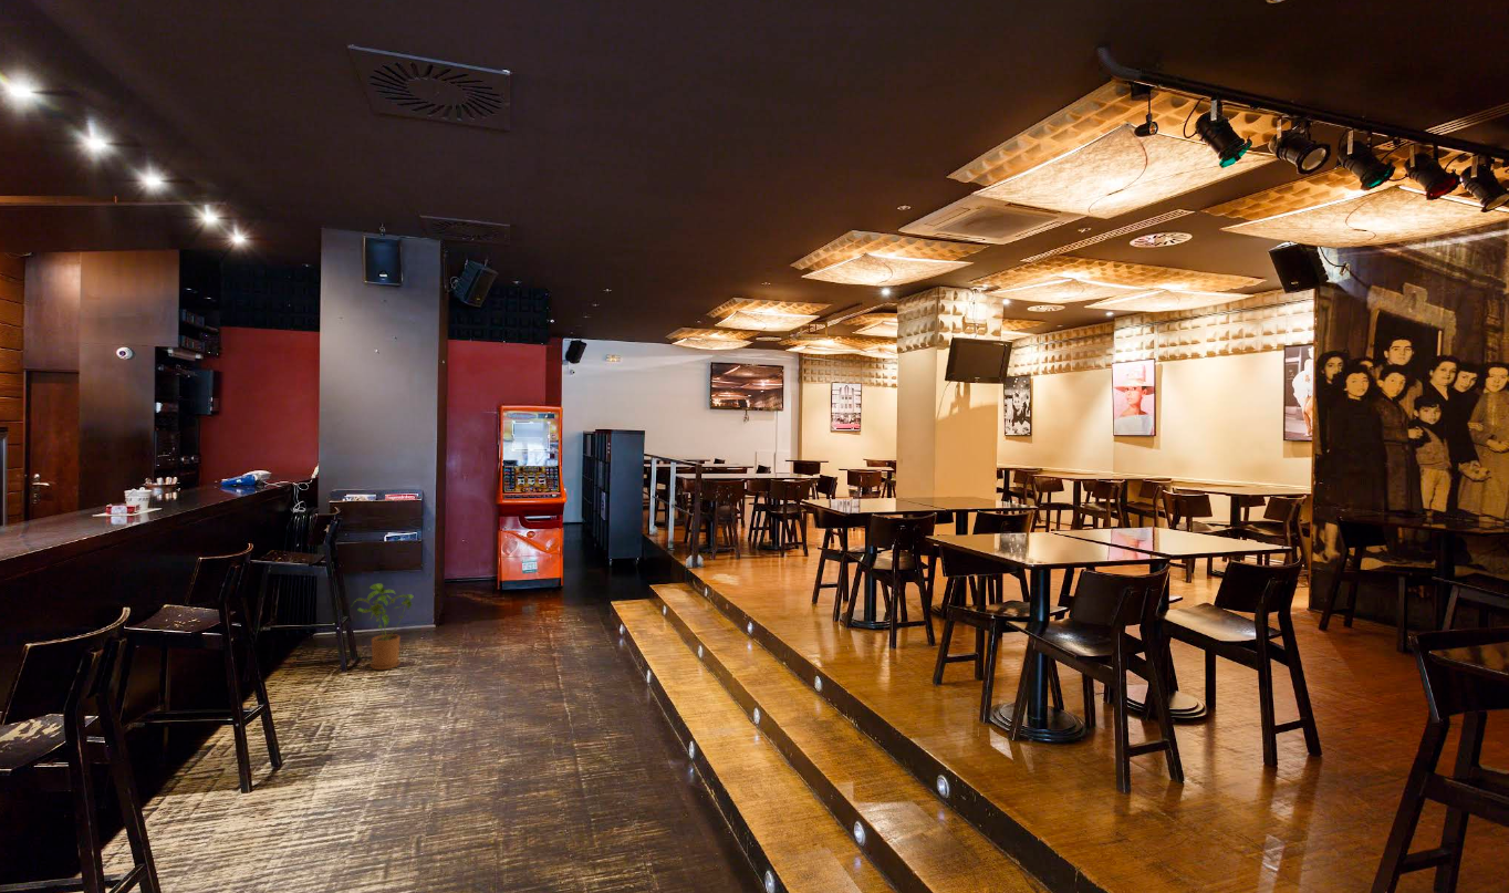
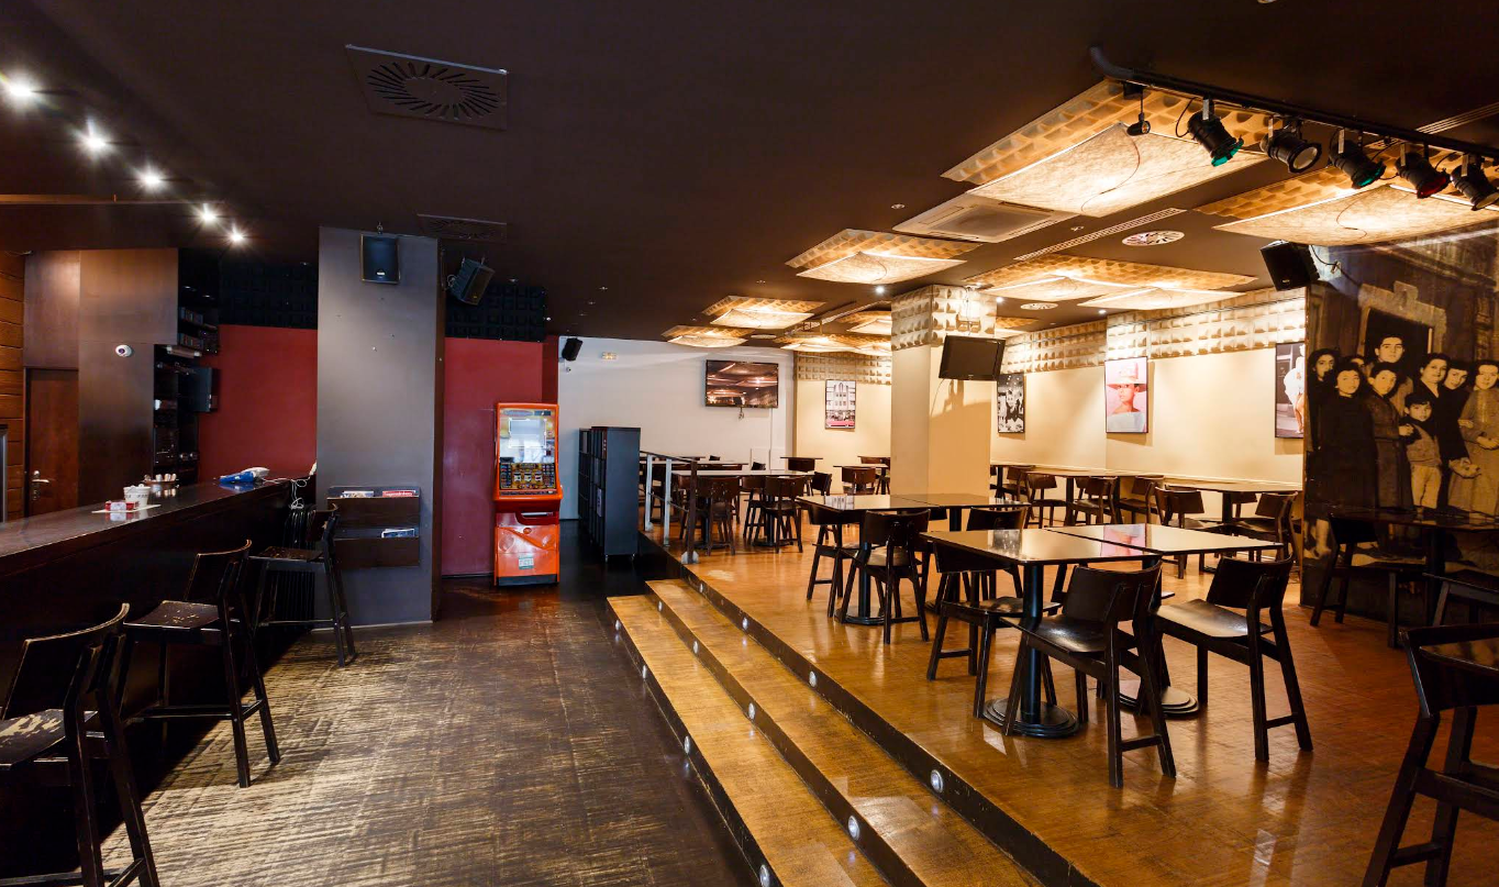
- house plant (381, 625)
